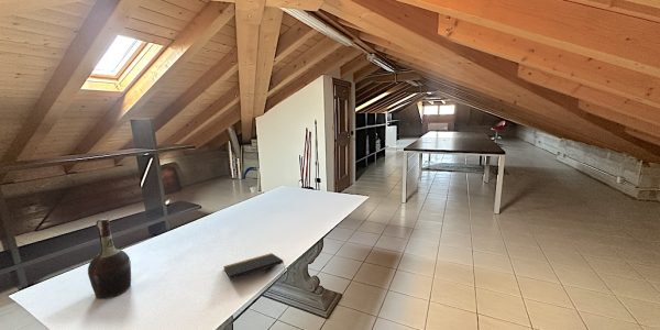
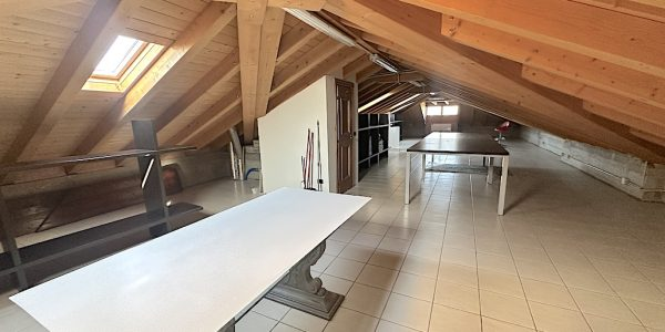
- notepad (253, 264)
- cognac bottle (108, 255)
